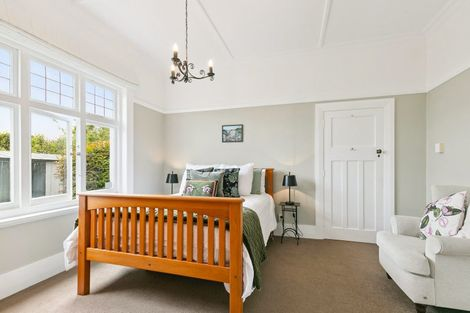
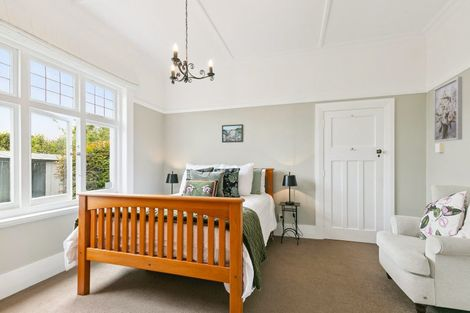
+ wall art (446, 112)
